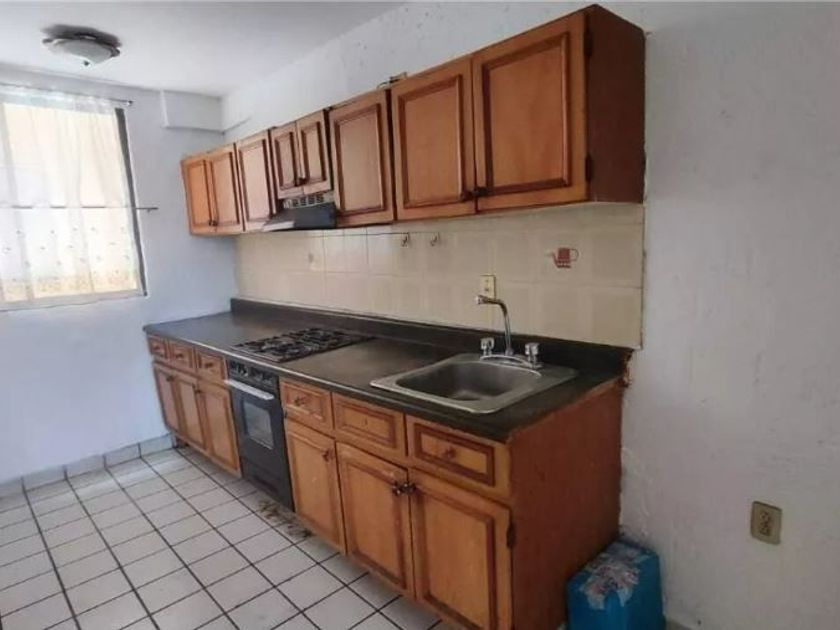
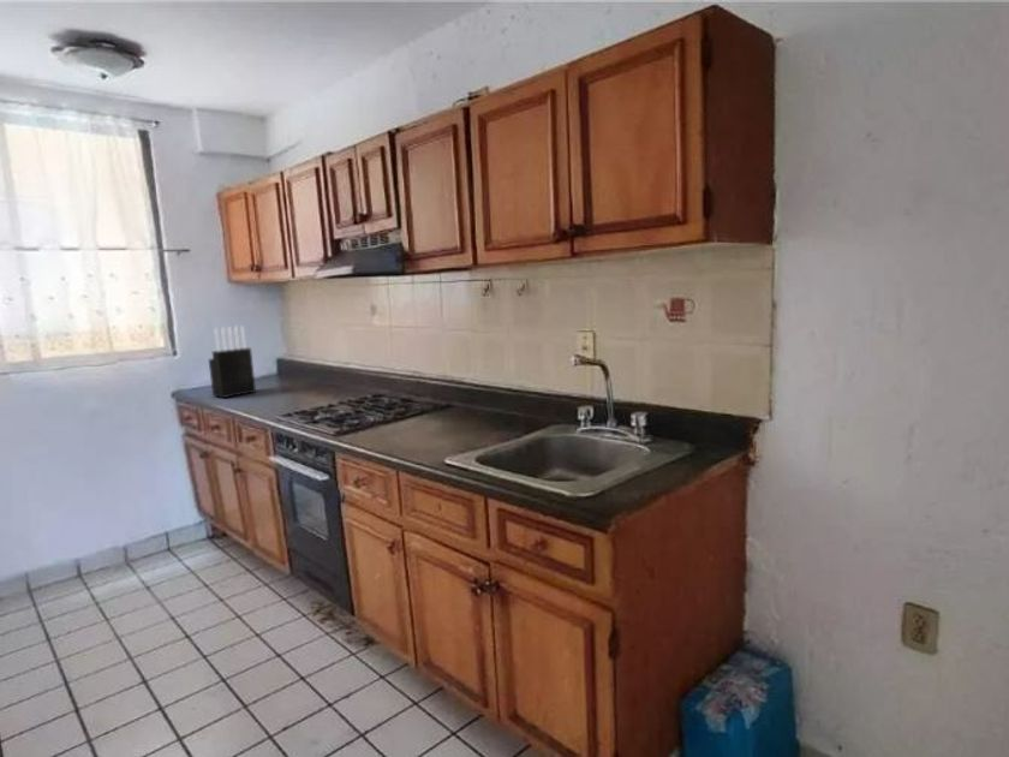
+ knife block (229, 360)
